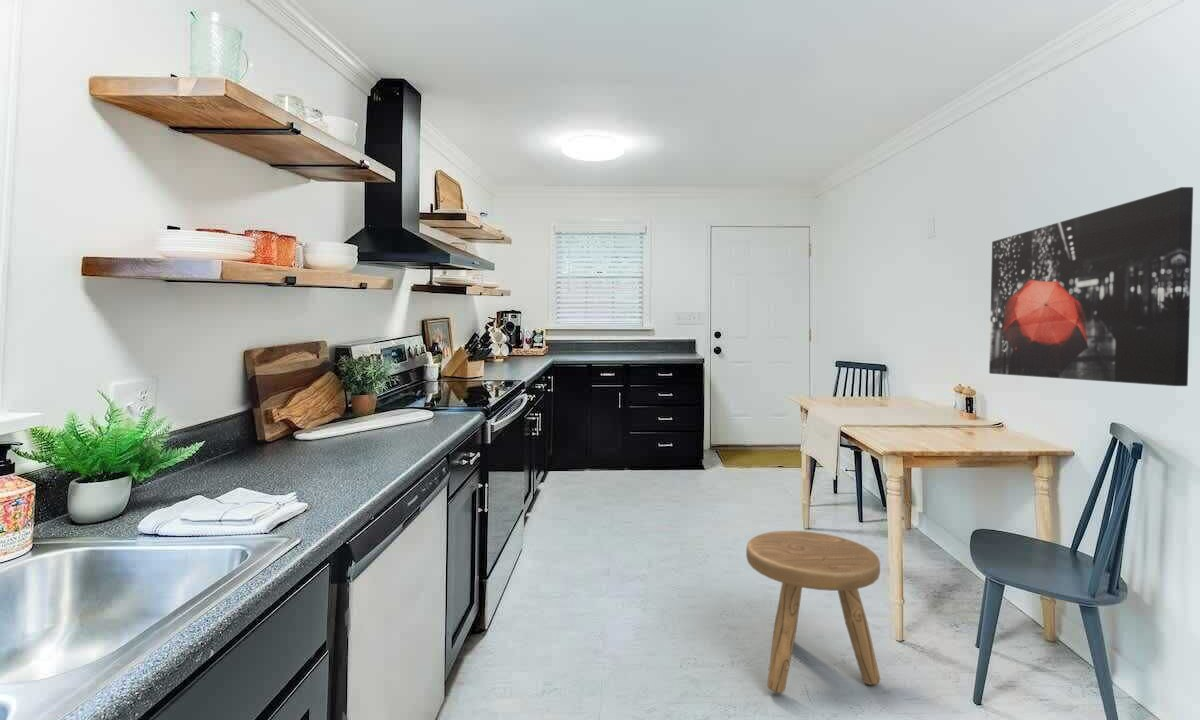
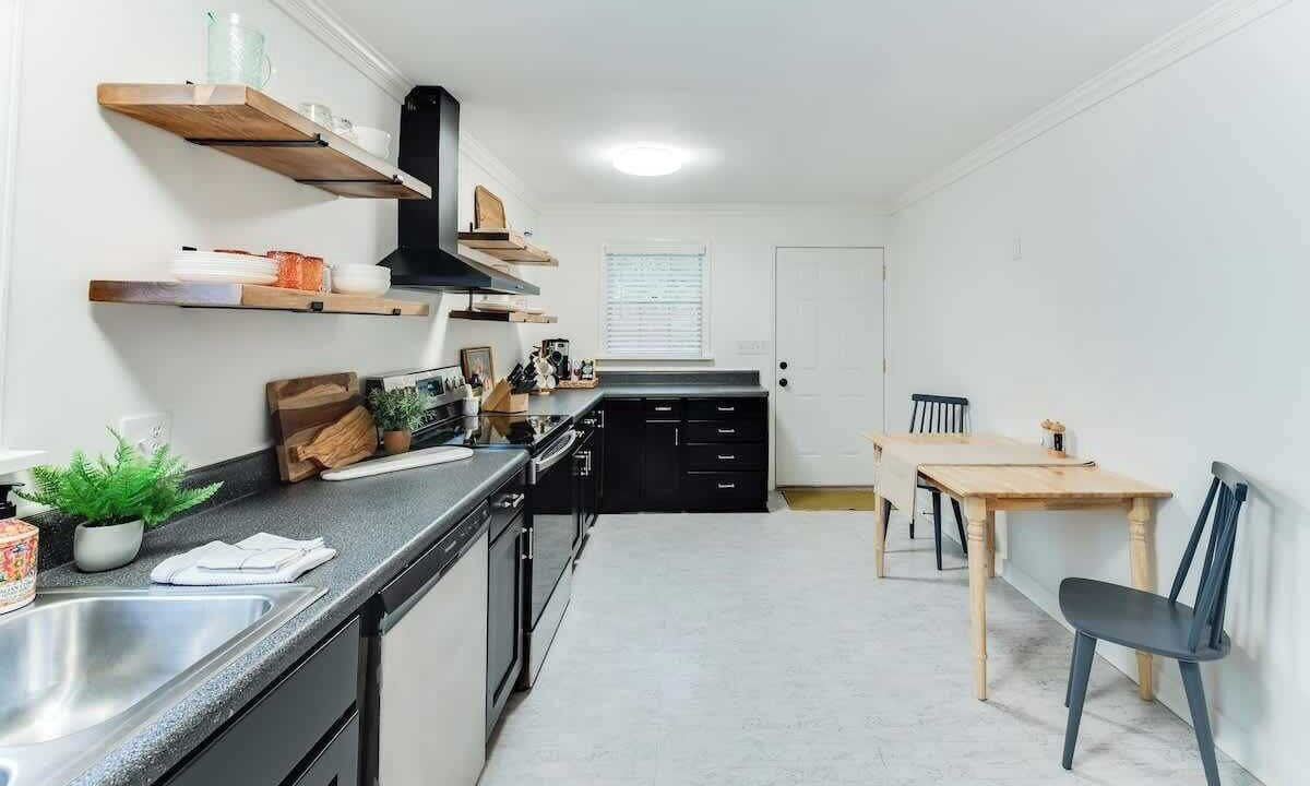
- wall art (1070, 299)
- stool (799, 606)
